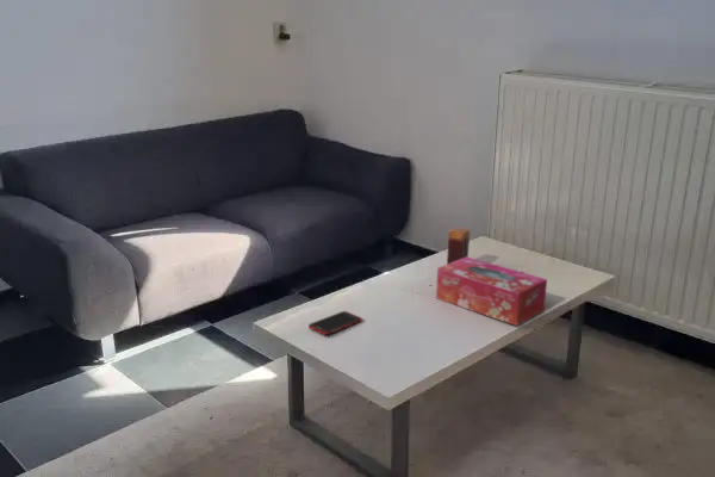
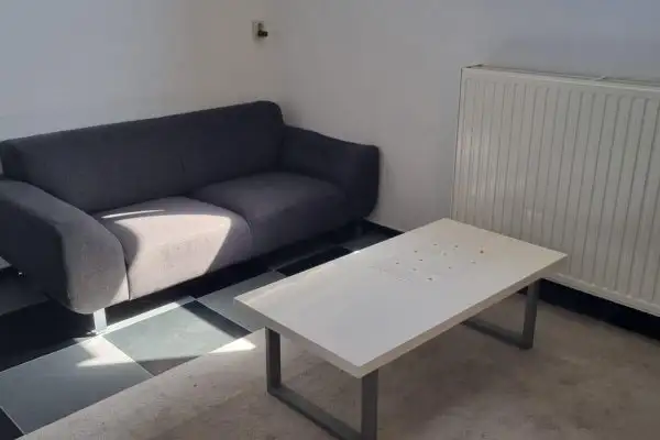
- cell phone (335, 322)
- candle (458, 250)
- tissue box (490, 289)
